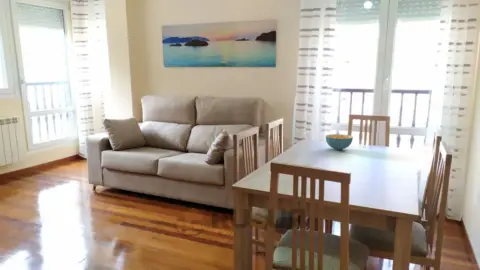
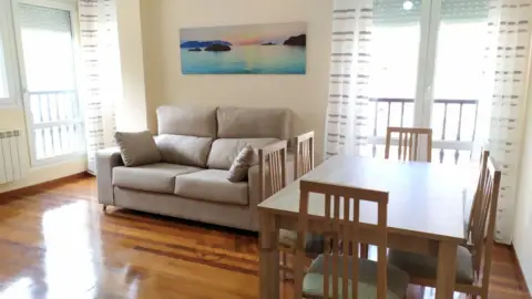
- cereal bowl (338, 142)
